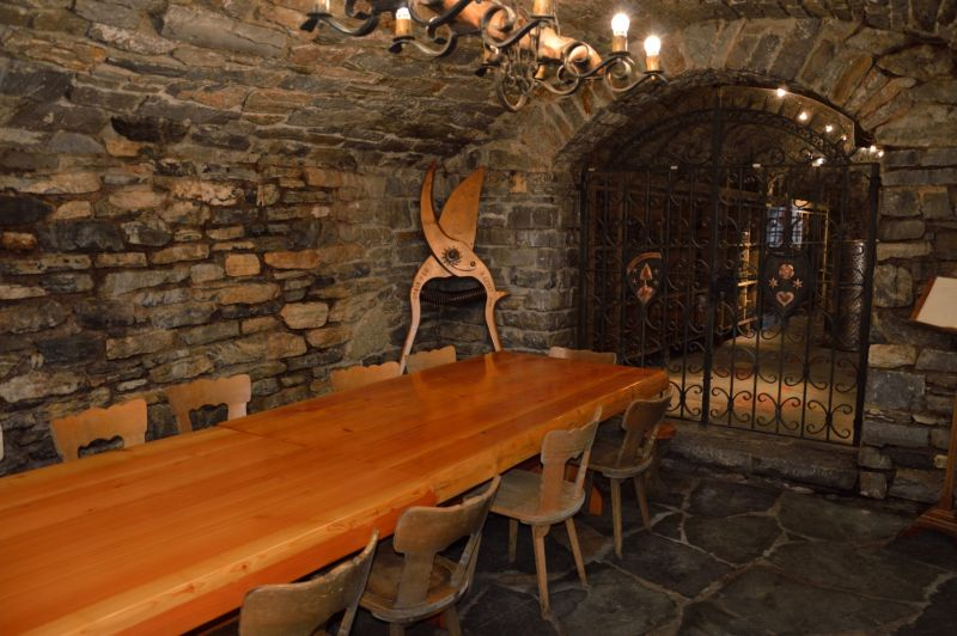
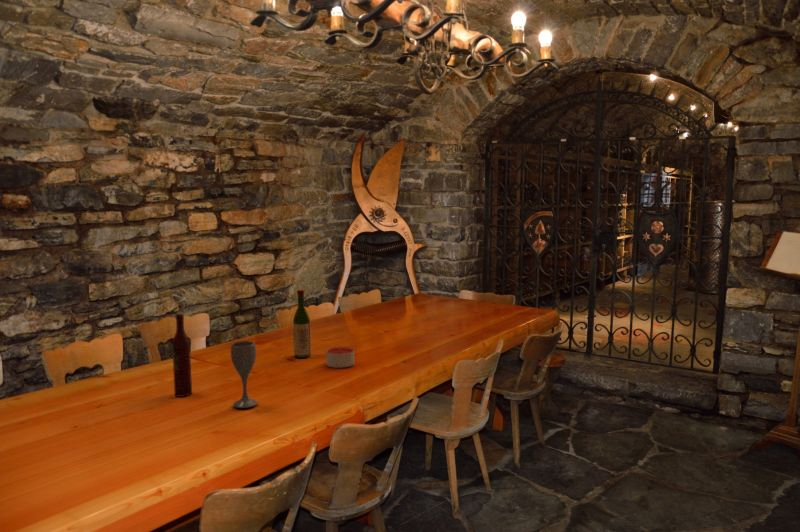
+ wine bottle (301, 323)
+ wine bottle (181, 354)
+ cup (244, 374)
+ candle (340, 356)
